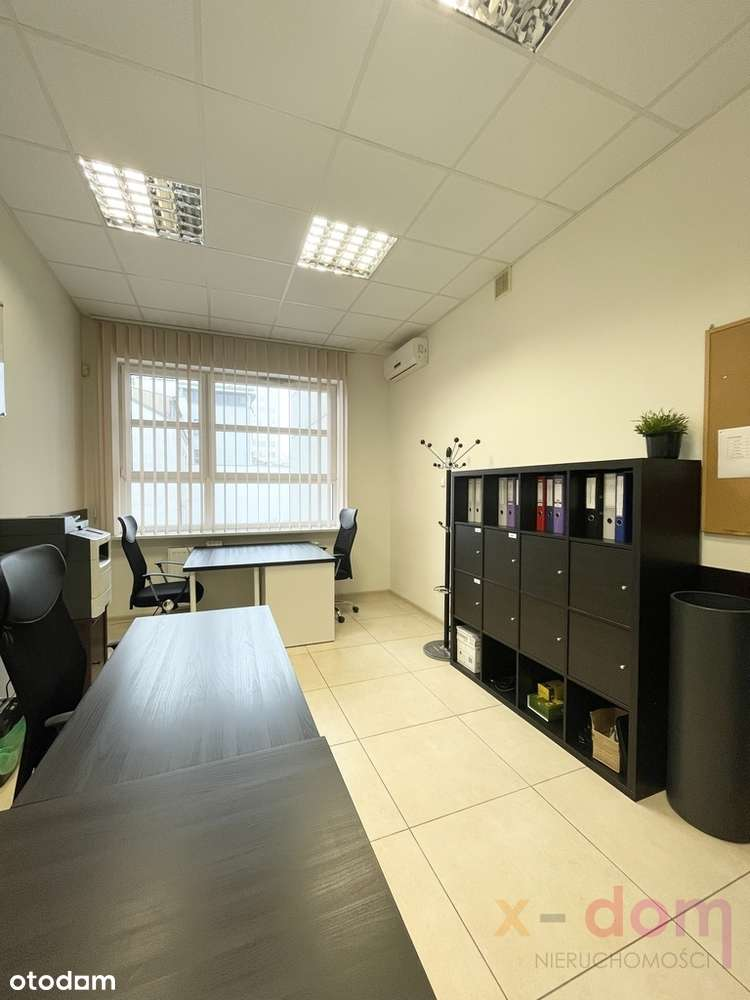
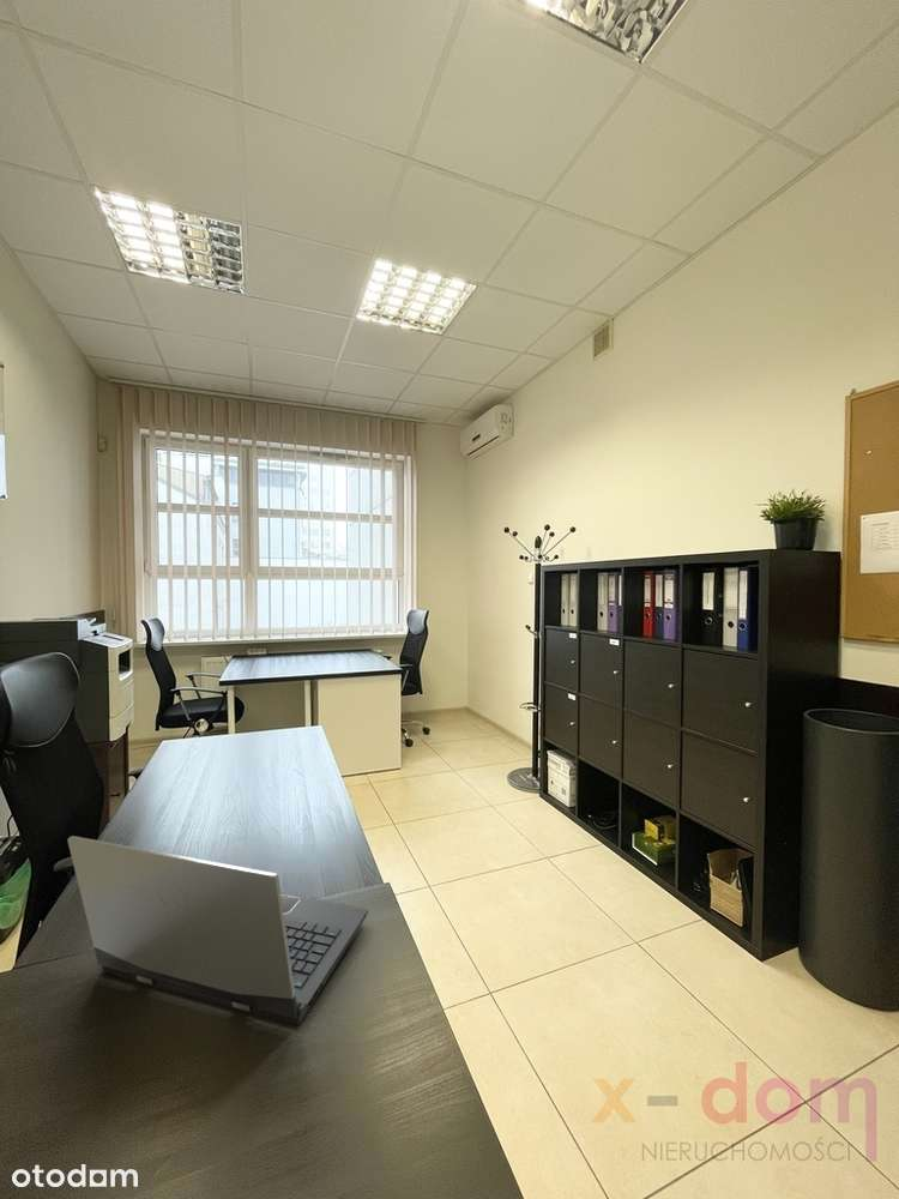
+ laptop computer (234, 882)
